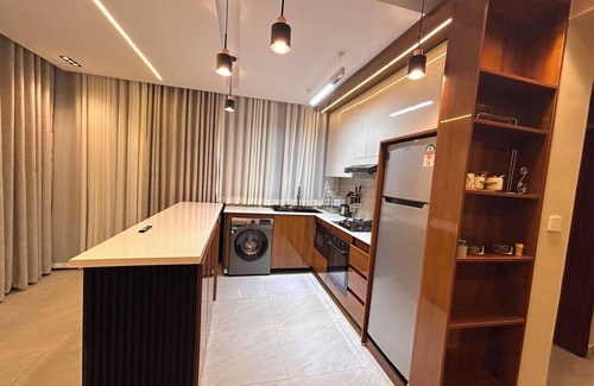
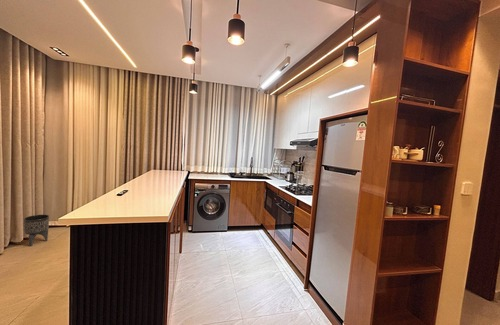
+ planter (36, 229)
